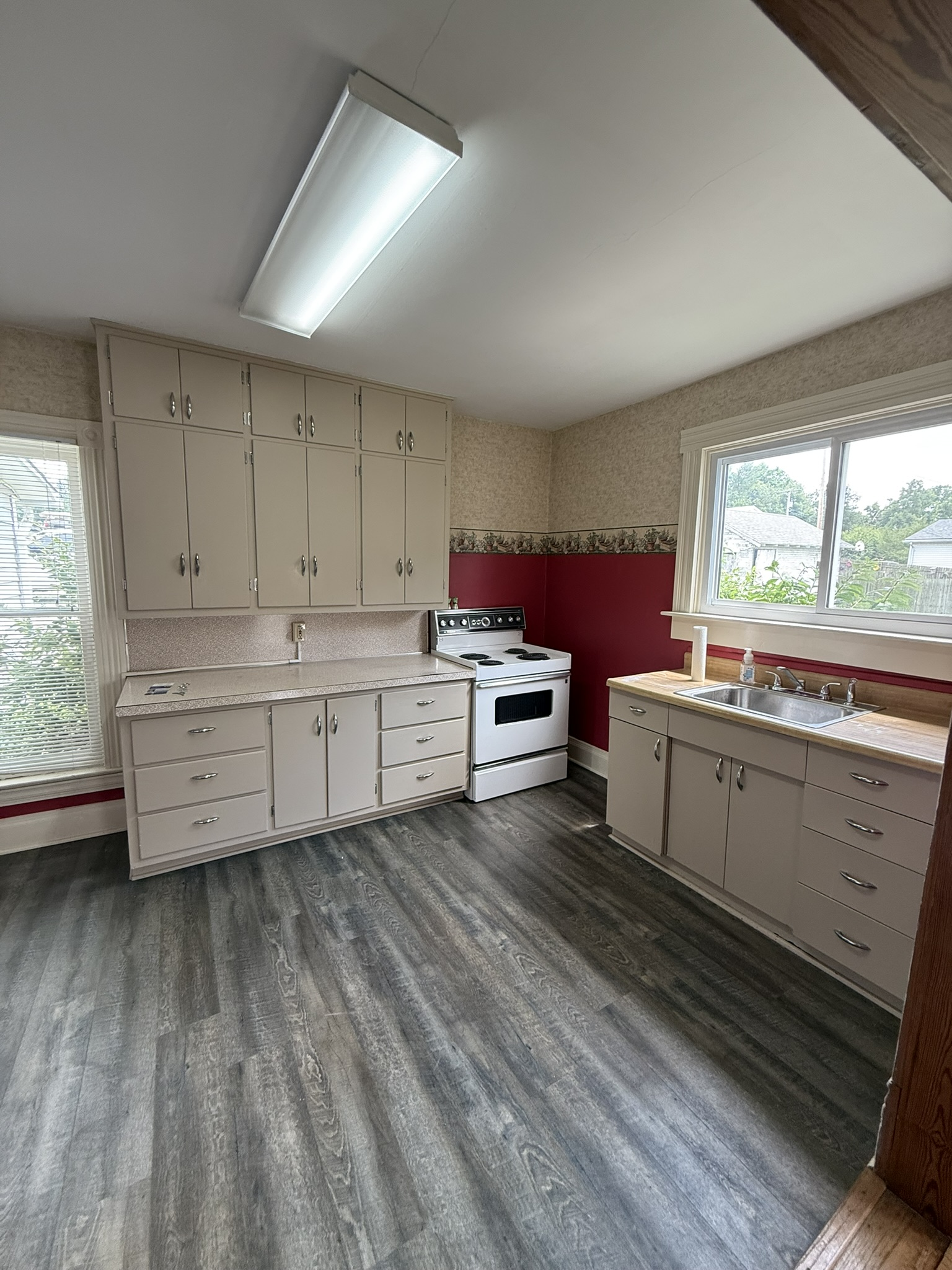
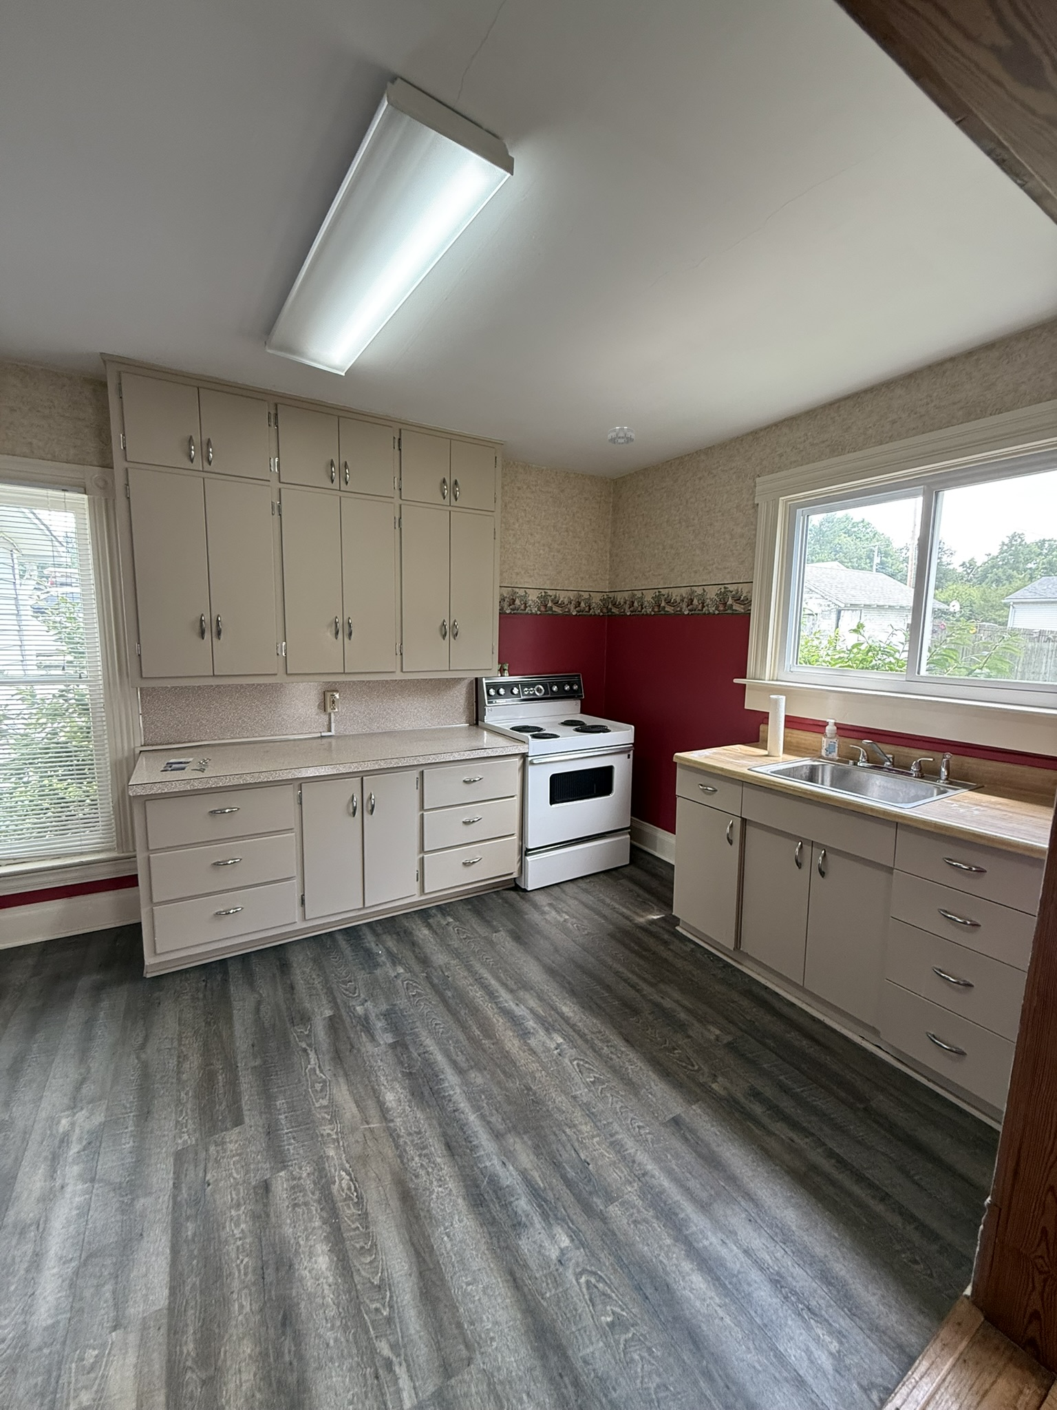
+ smoke detector (621, 435)
